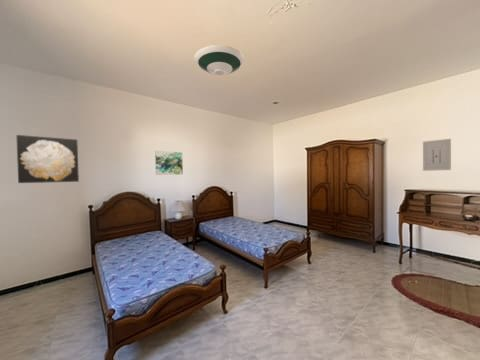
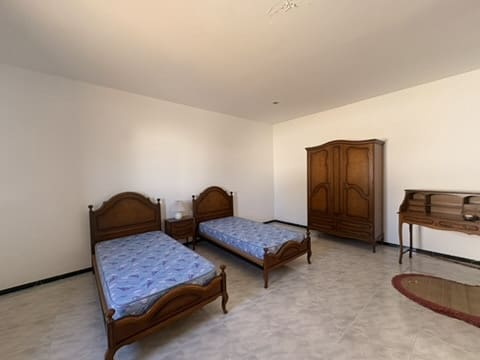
- wall art (436, 155)
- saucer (219, 66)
- wall art (49, 160)
- wall art (169, 163)
